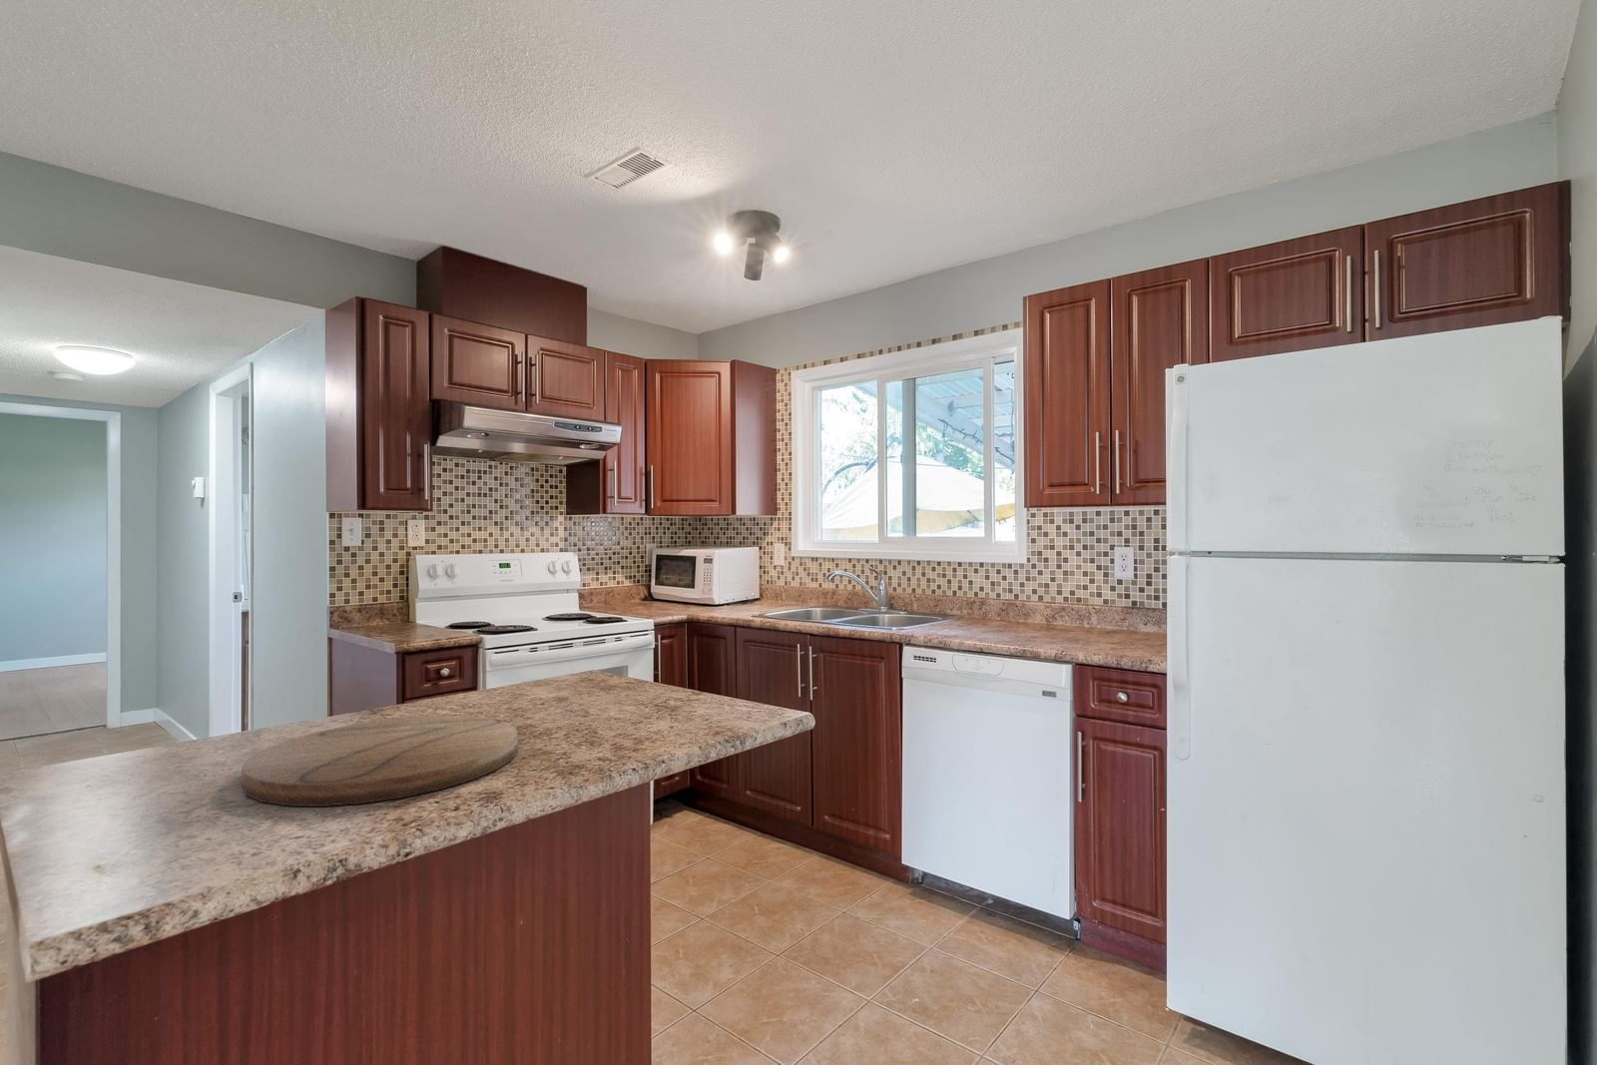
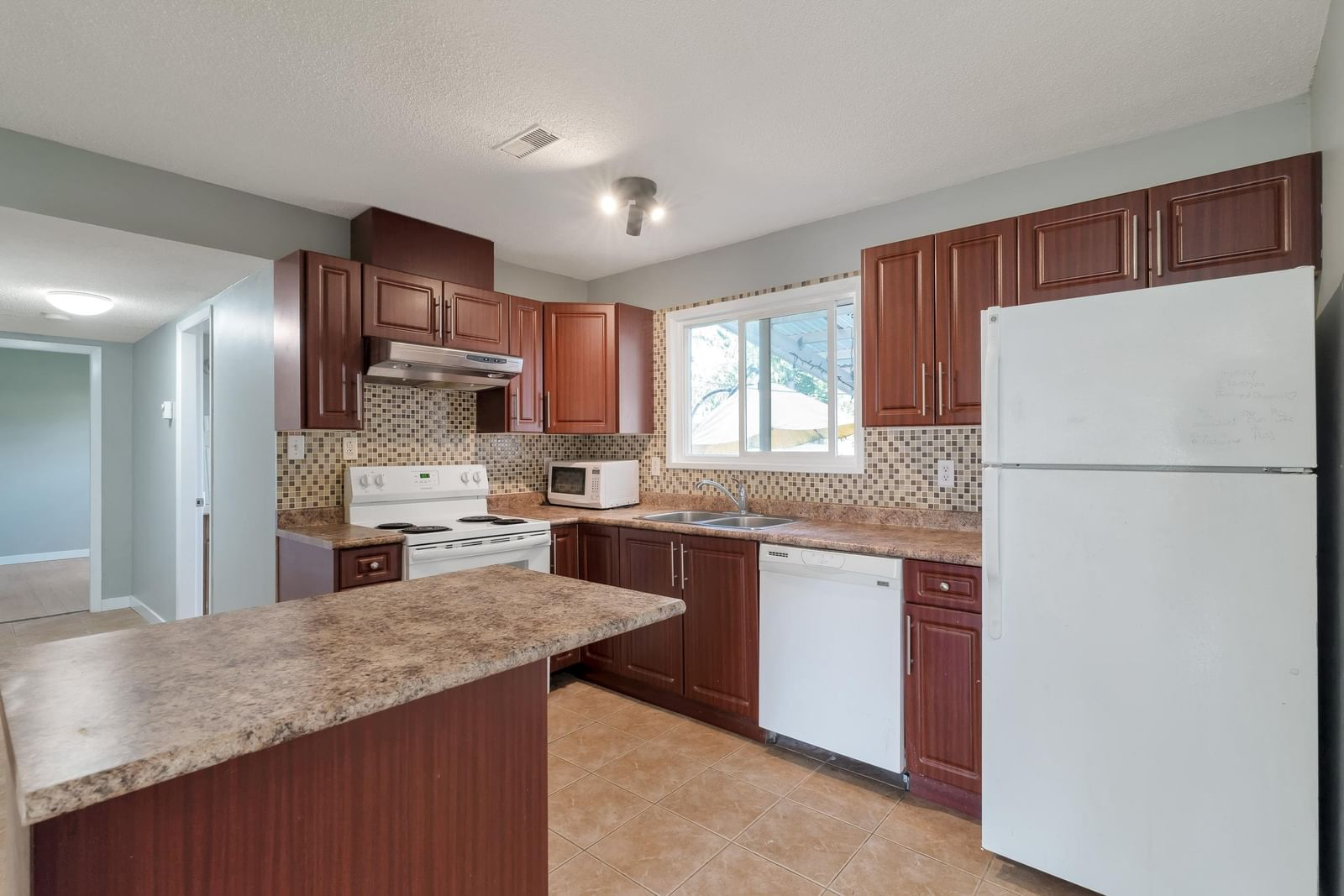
- cutting board (390, 754)
